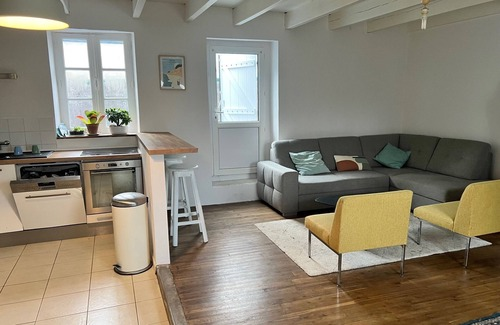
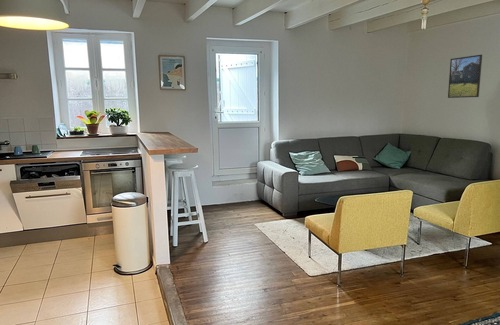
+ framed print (464, 77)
